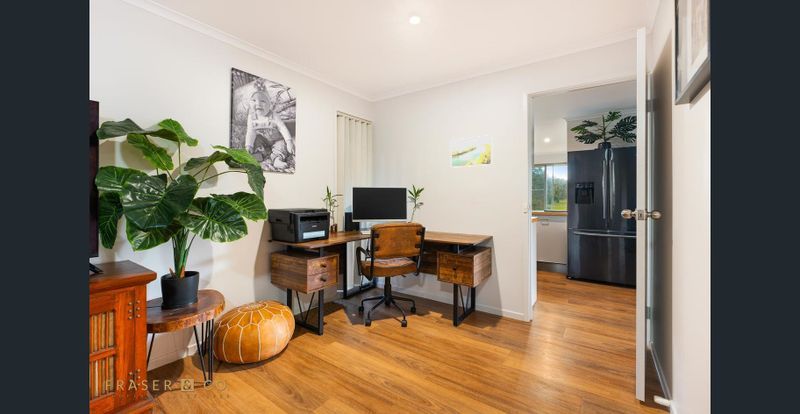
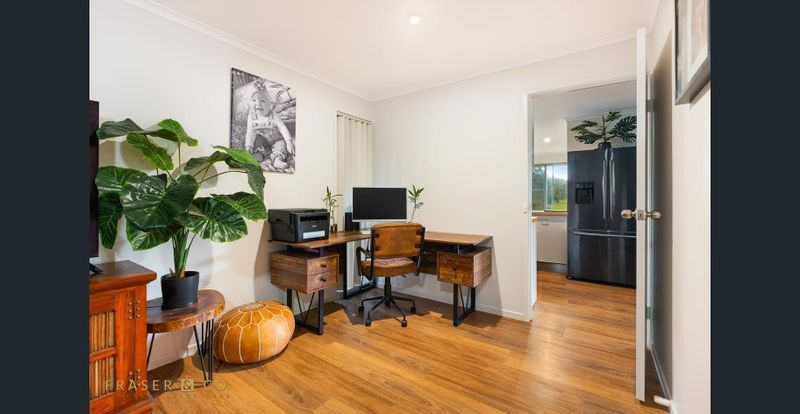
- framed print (470, 152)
